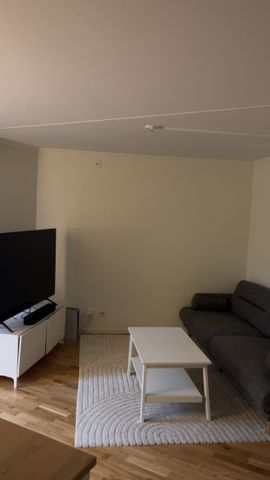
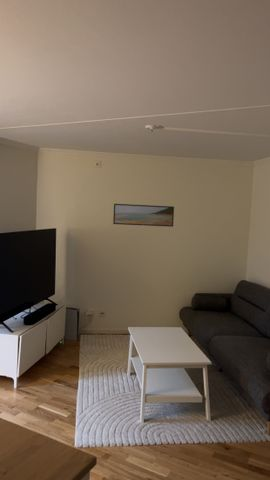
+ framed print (143, 215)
